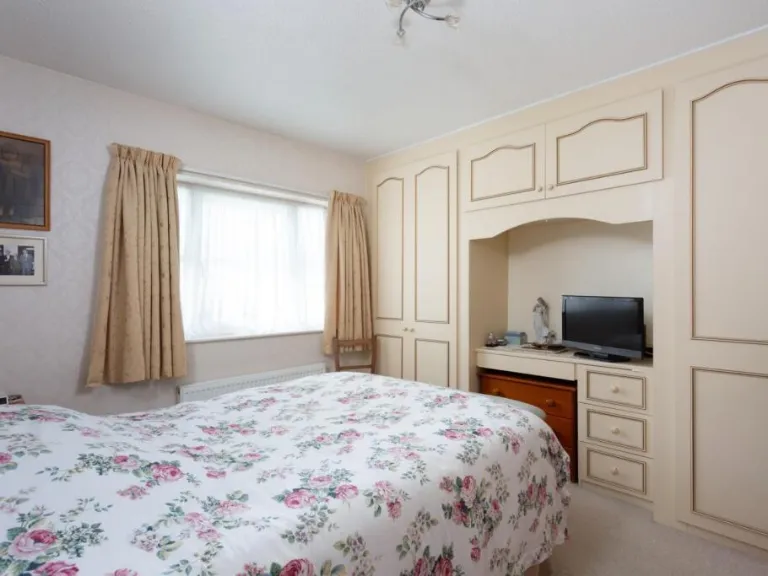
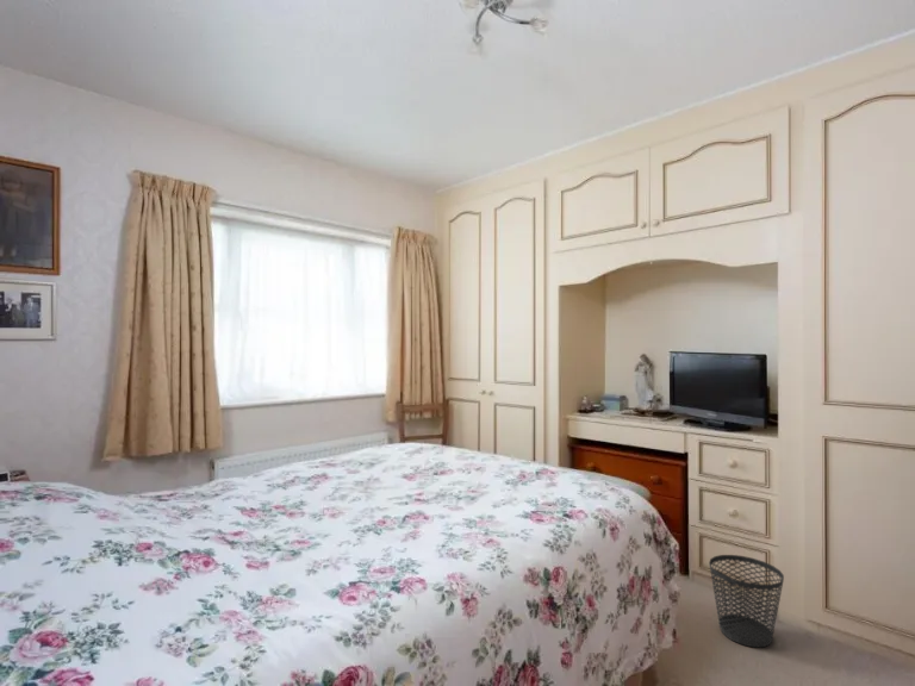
+ wastebasket (745, 600)
